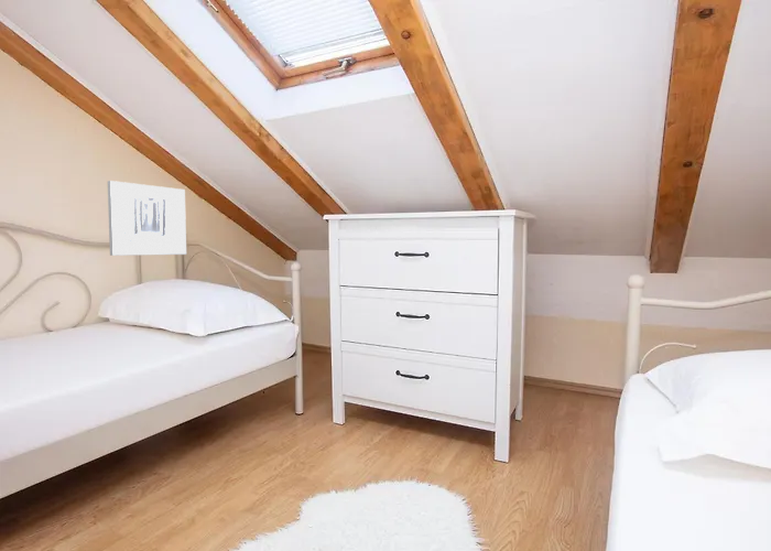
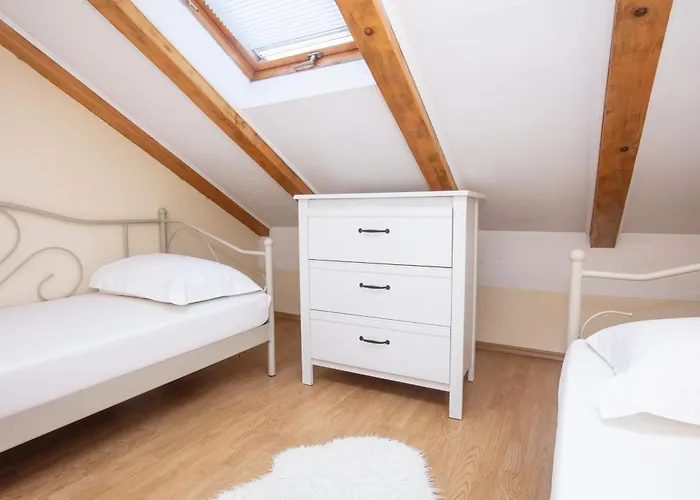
- wall art (150, 220)
